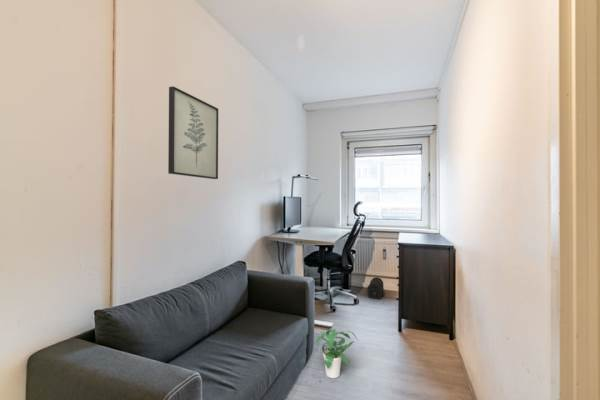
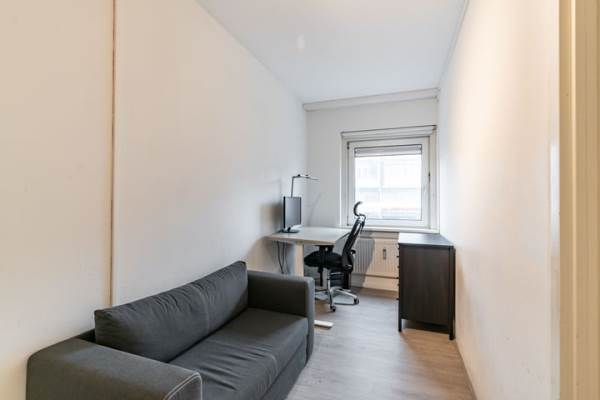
- treasure chest (376, 287)
- potted plant (336, 351)
- wall art (195, 137)
